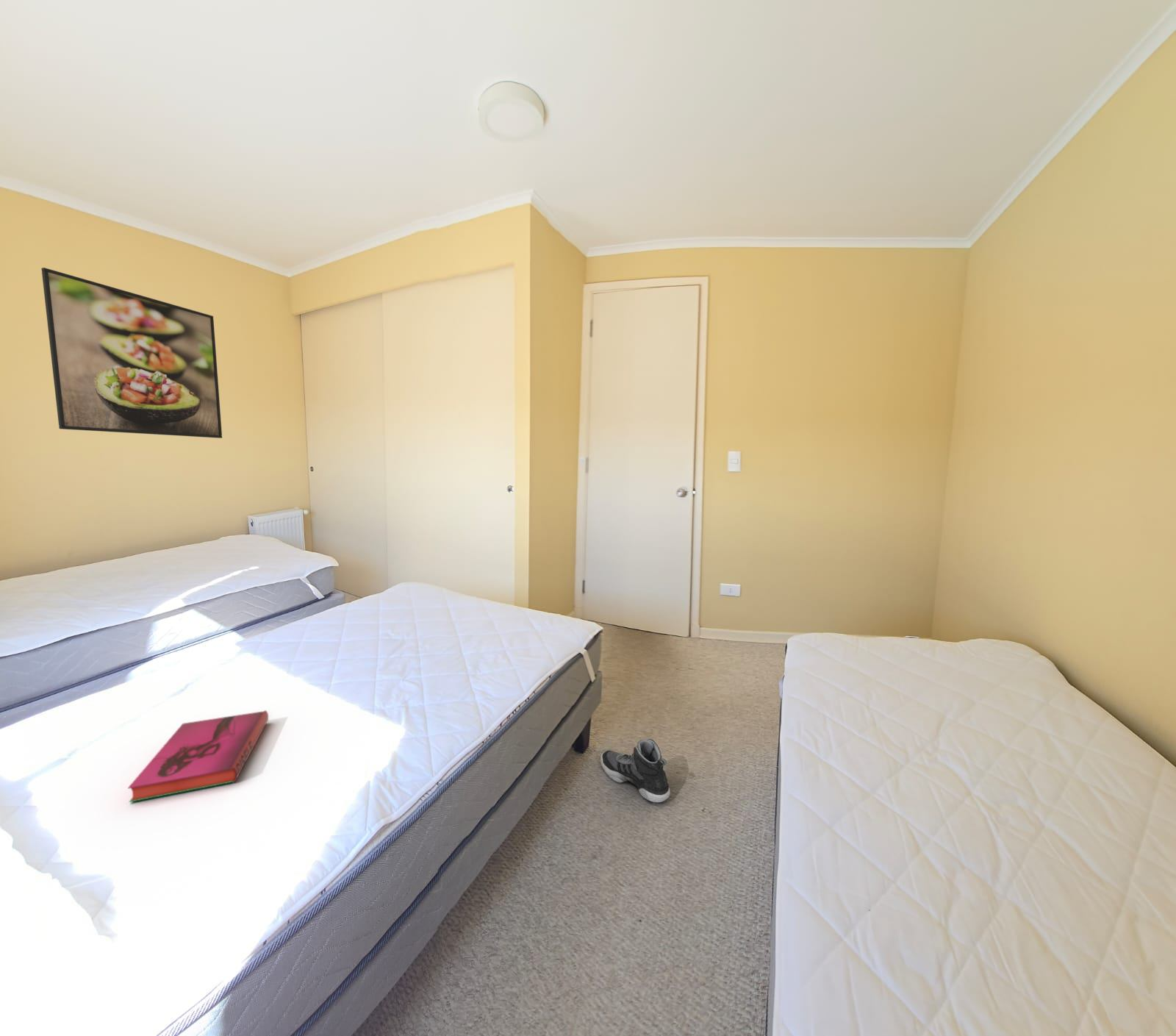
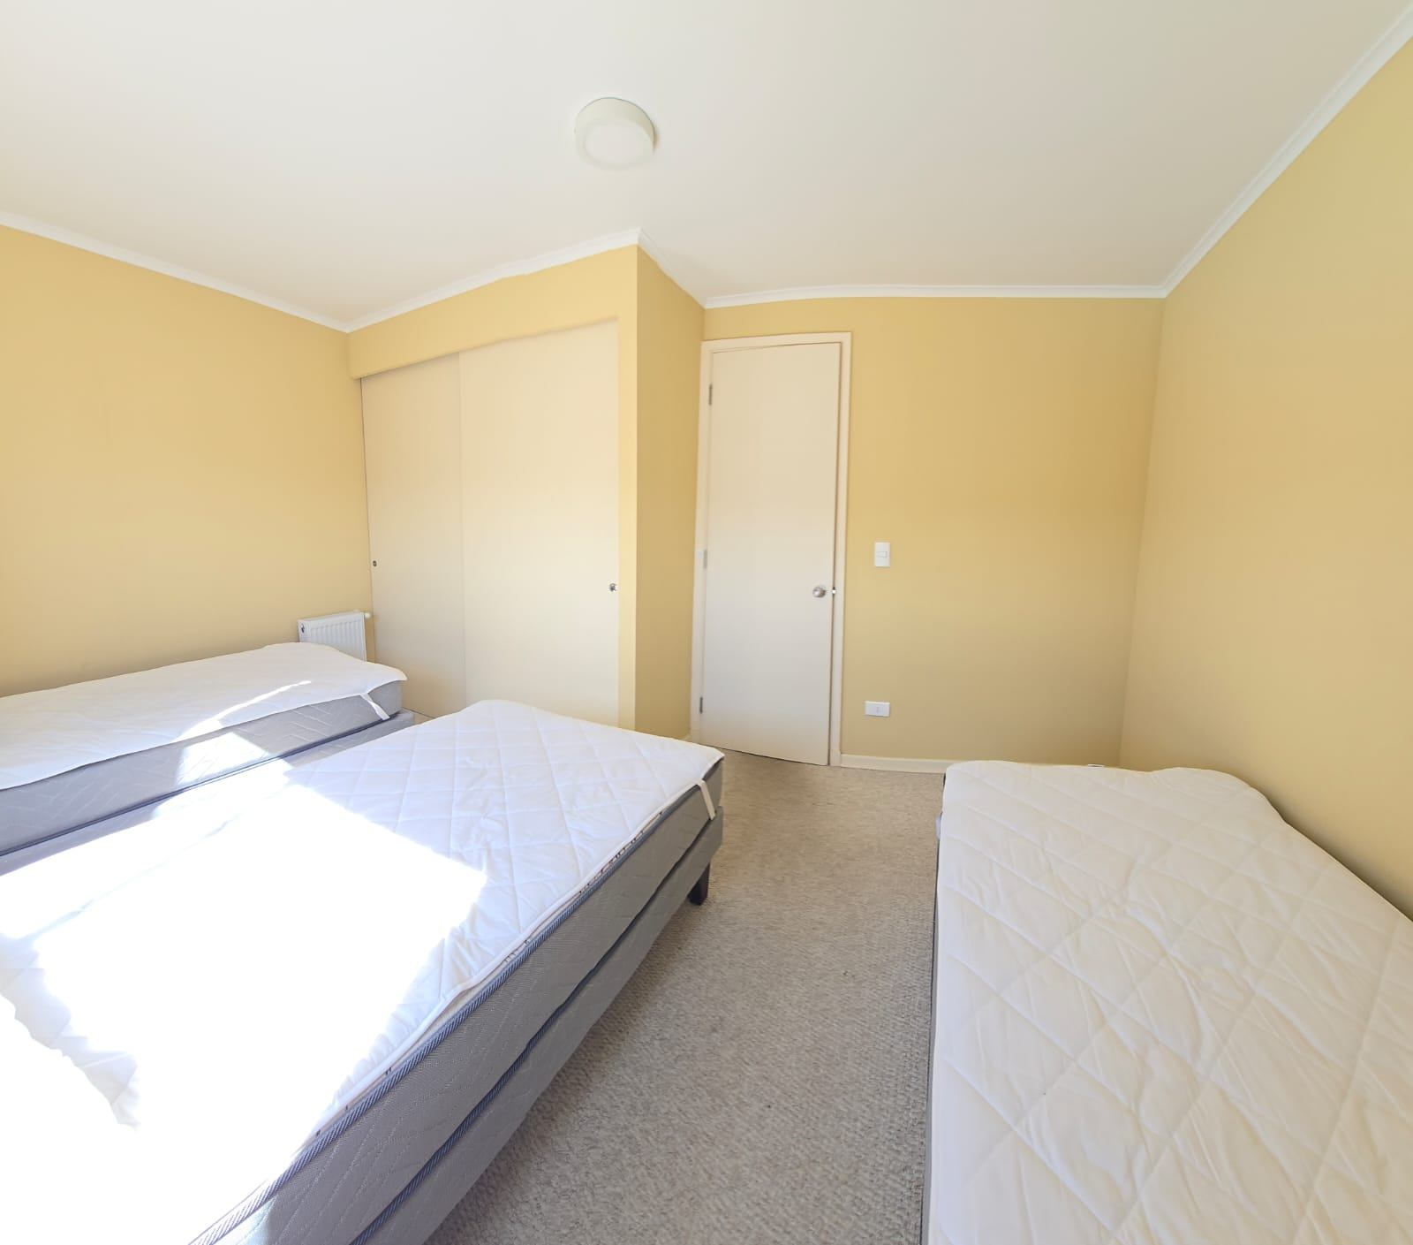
- sneaker (634, 759)
- hardback book (208, 750)
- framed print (145, 365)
